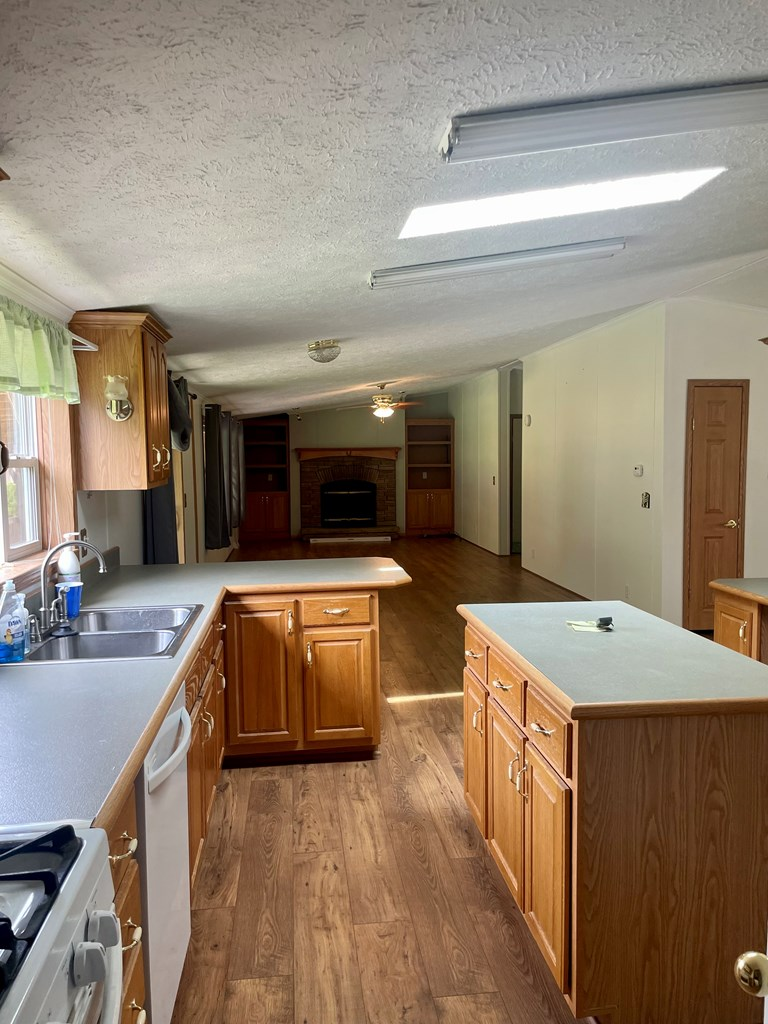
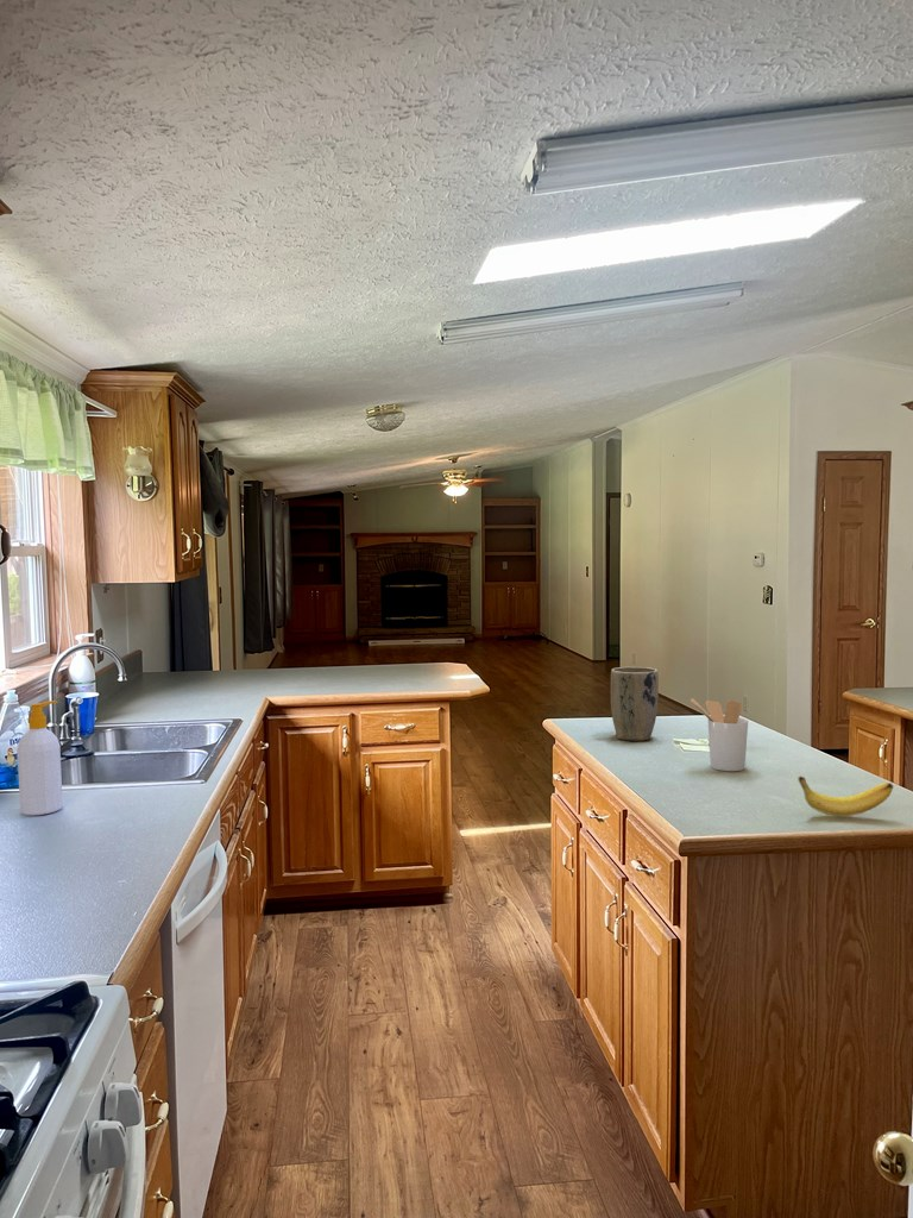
+ plant pot (634, 703)
+ soap bottle (40, 756)
+ utensil holder (717, 732)
+ banana (844, 797)
